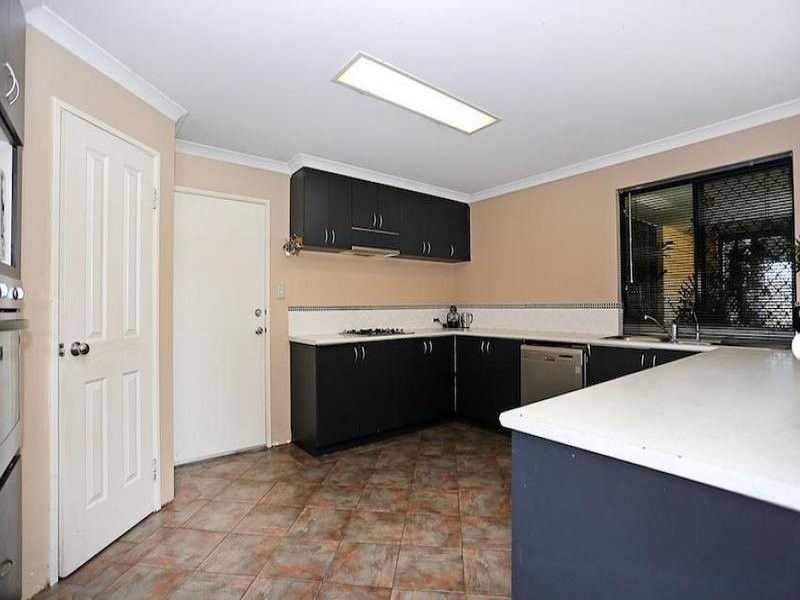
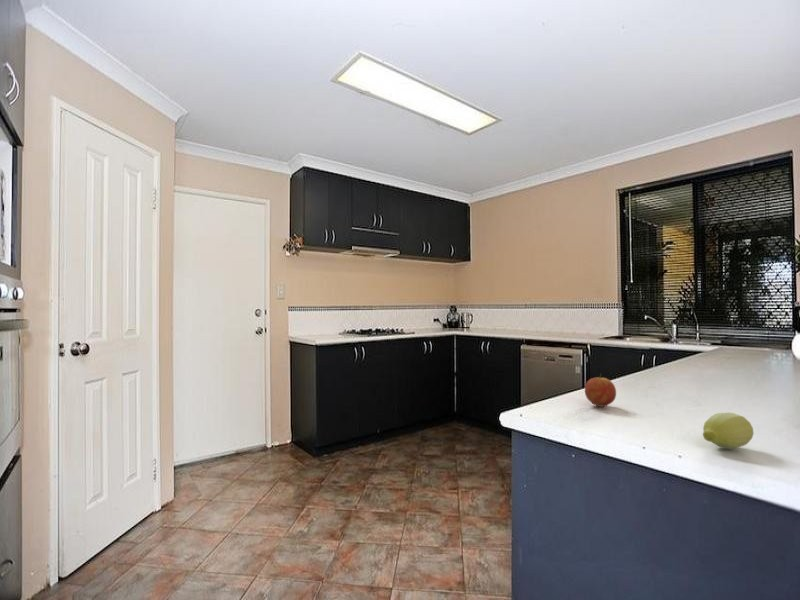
+ fruit (600, 389)
+ fruit (727, 430)
